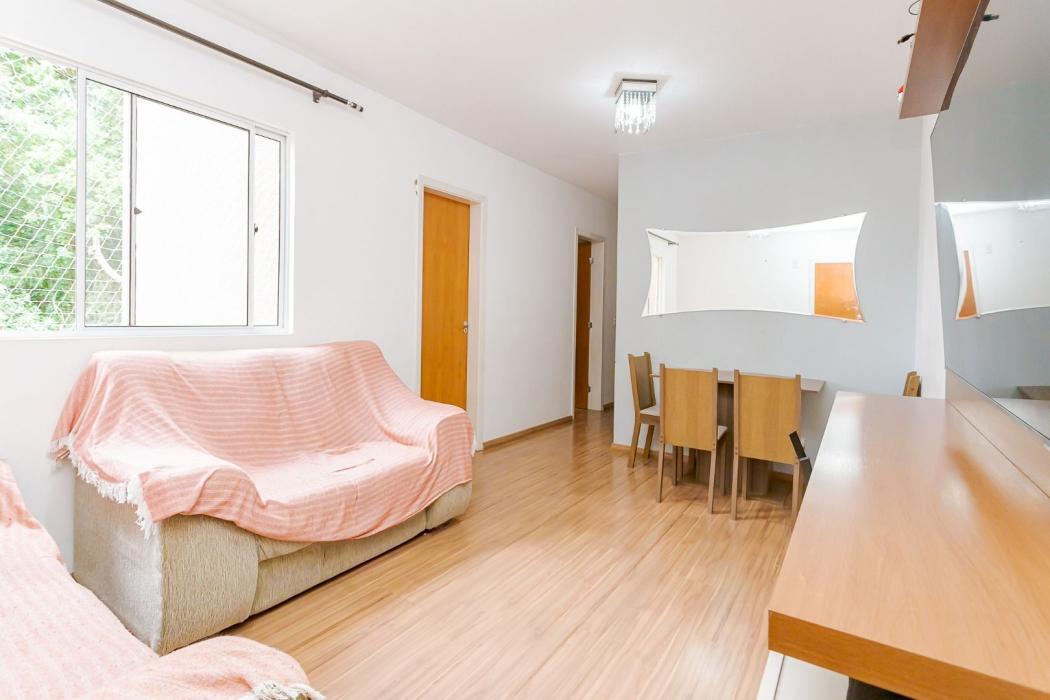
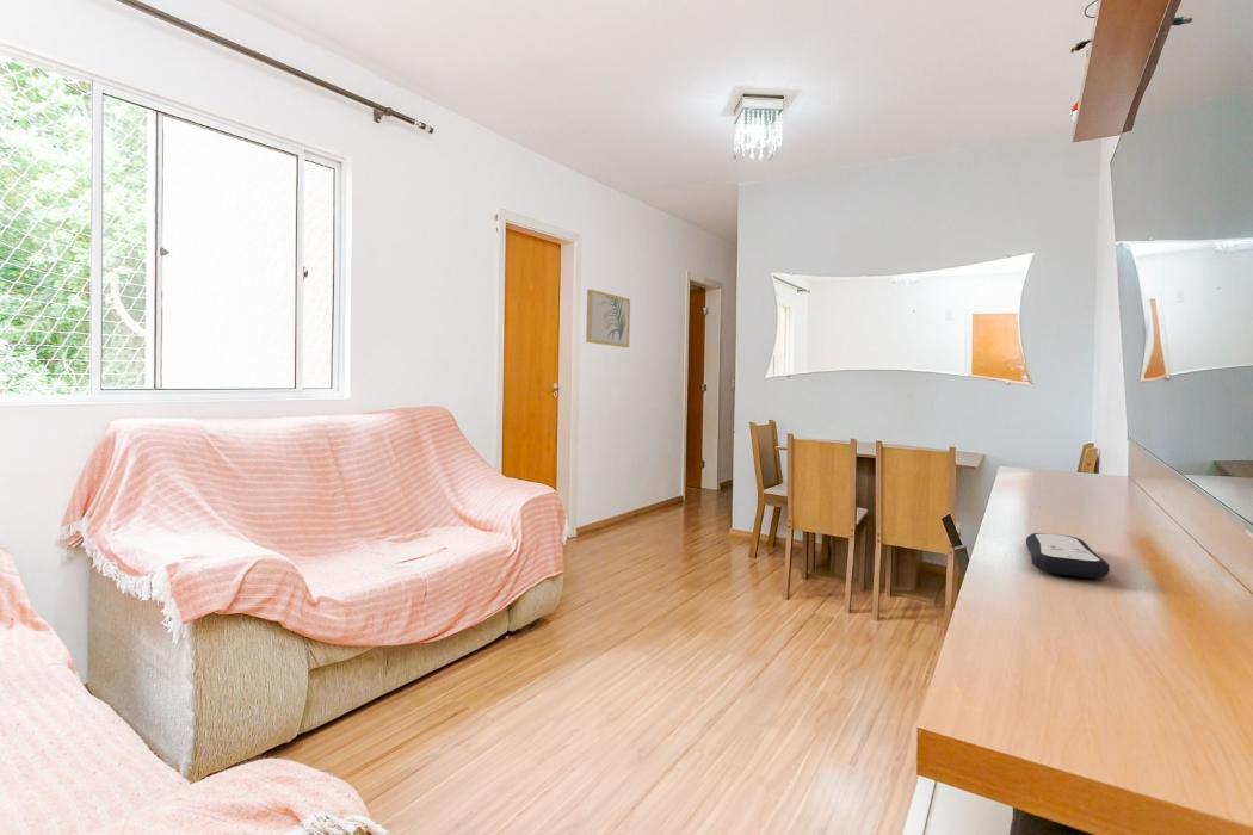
+ wall art (609, 320)
+ remote control (1061, 552)
